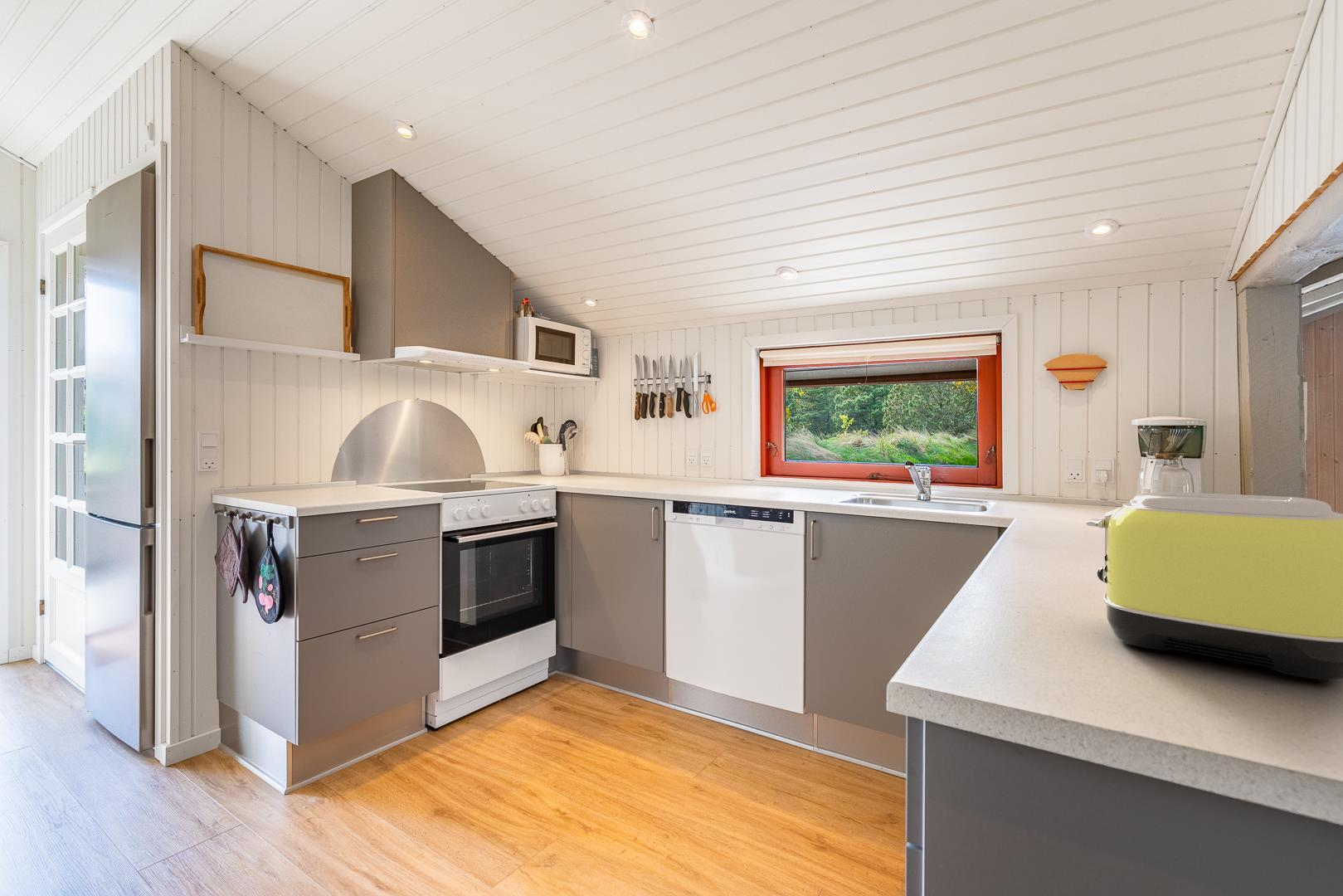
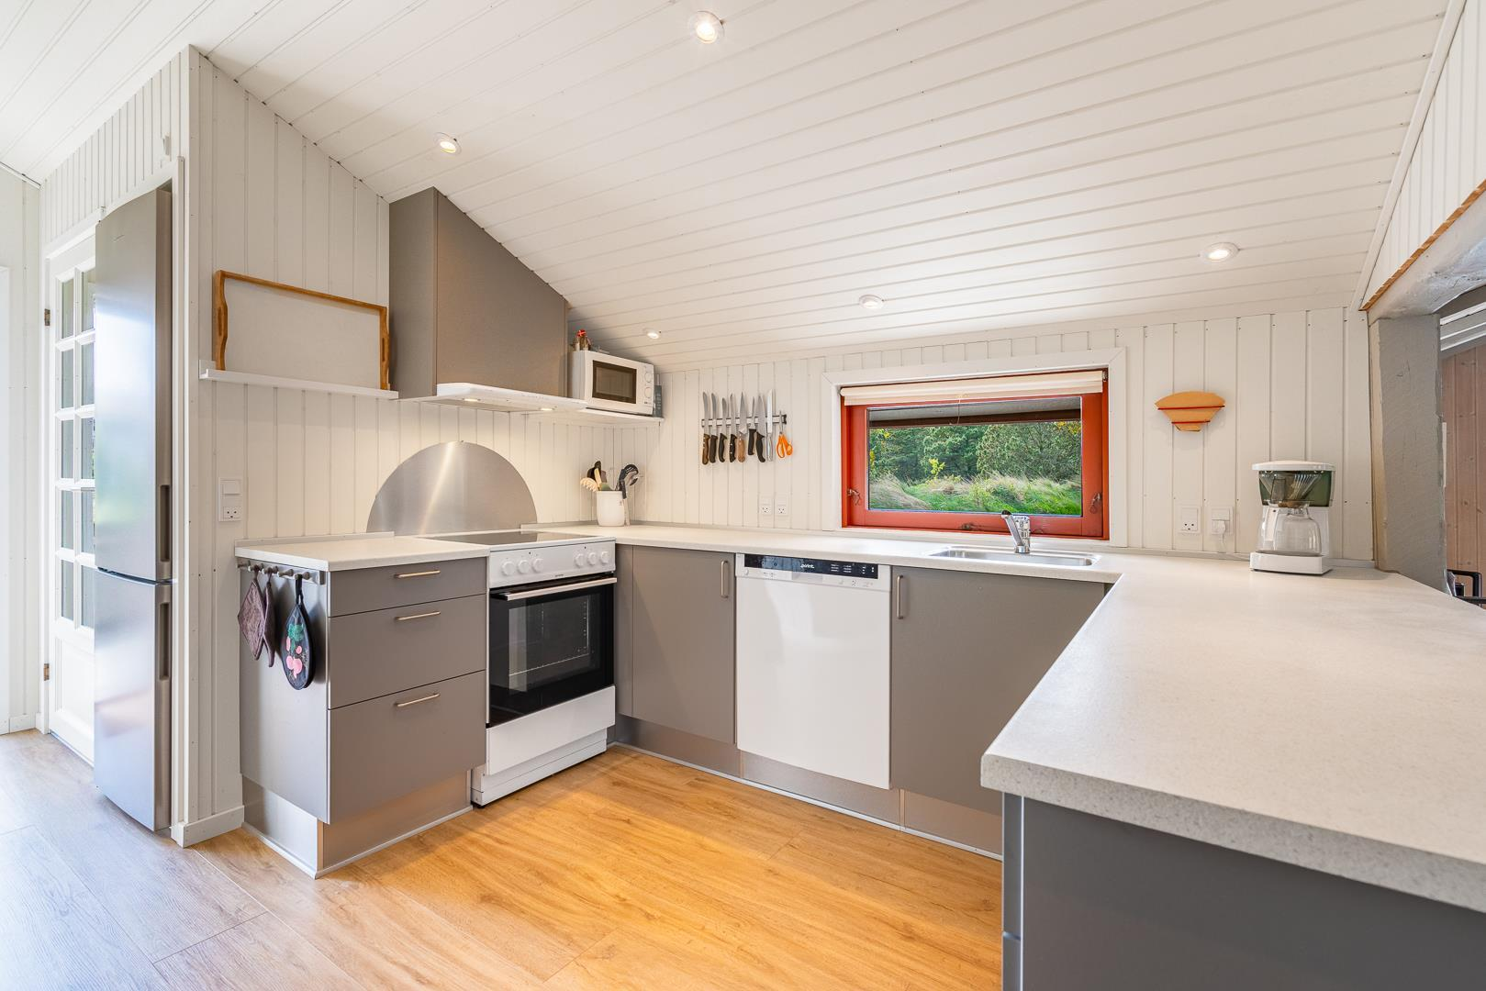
- toaster (1213, 572)
